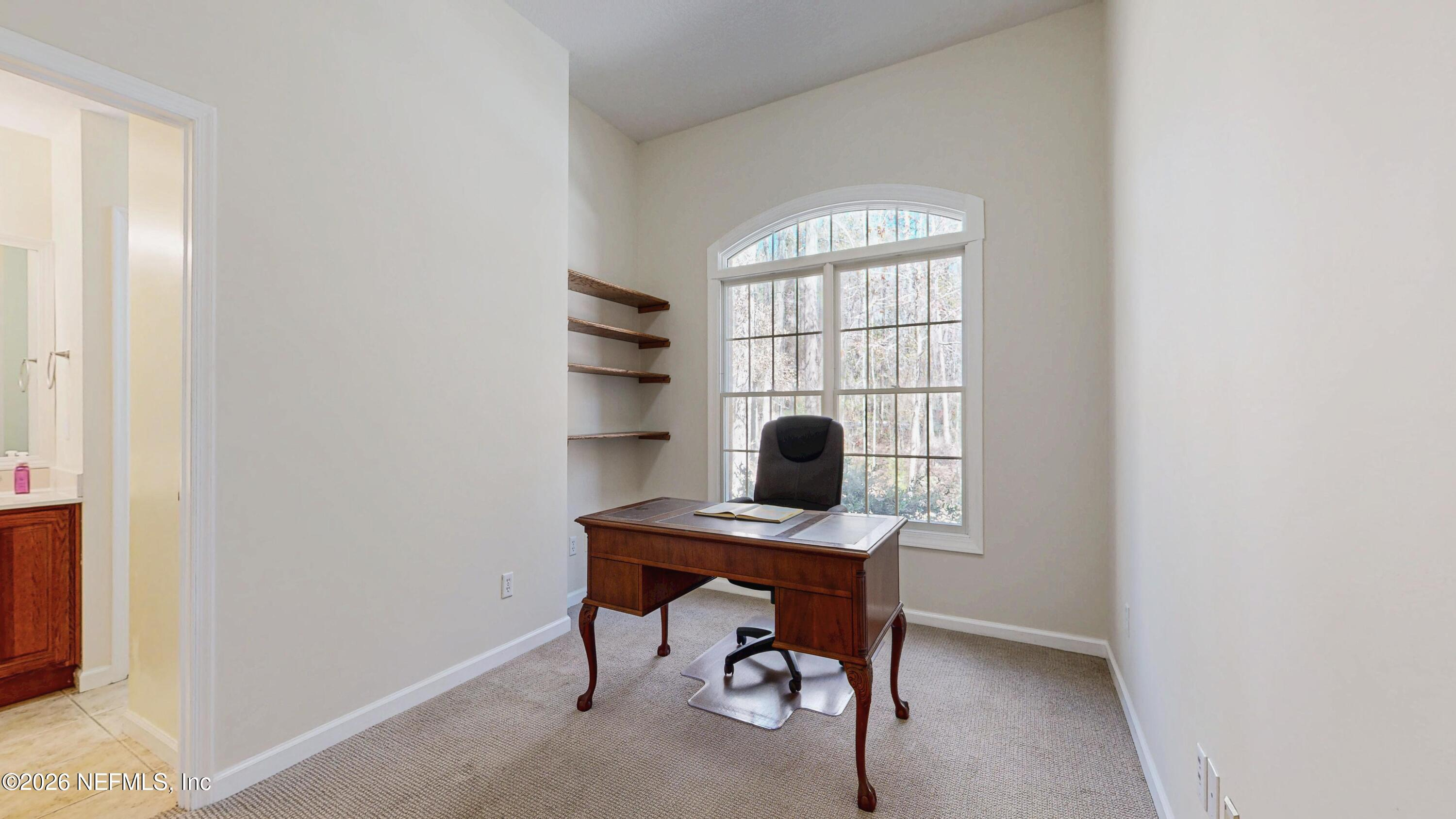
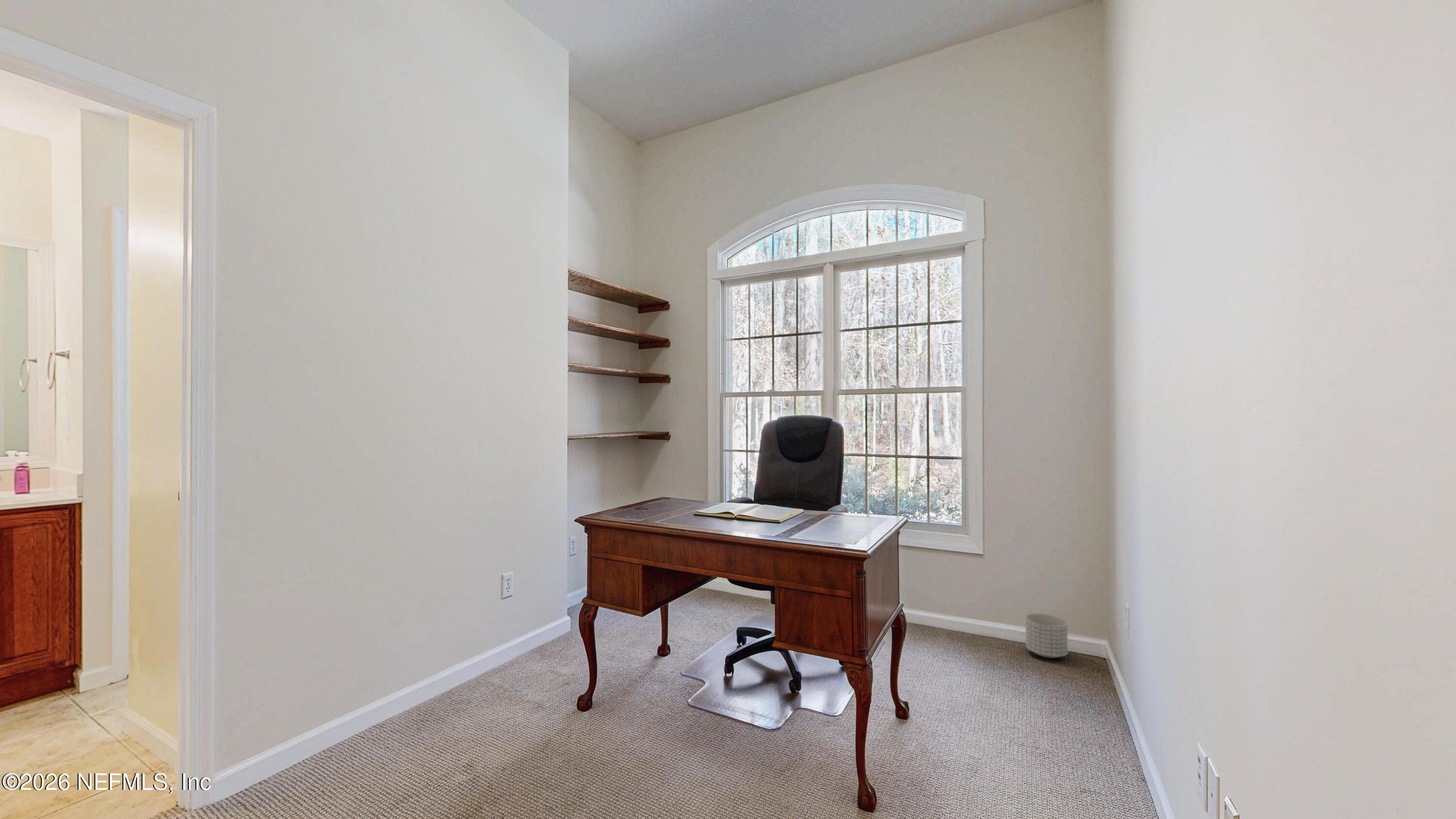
+ planter (1046, 637)
